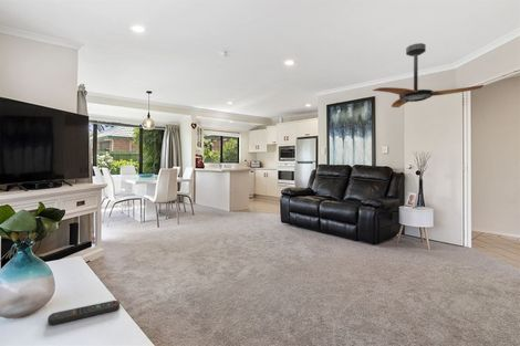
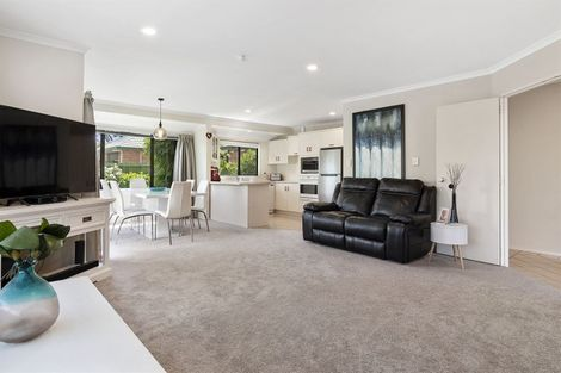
- ceiling fan (417, 72)
- remote control (85, 311)
